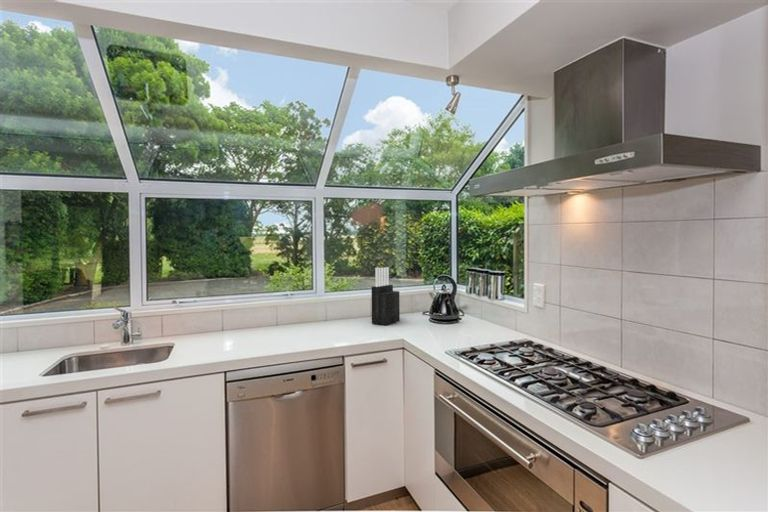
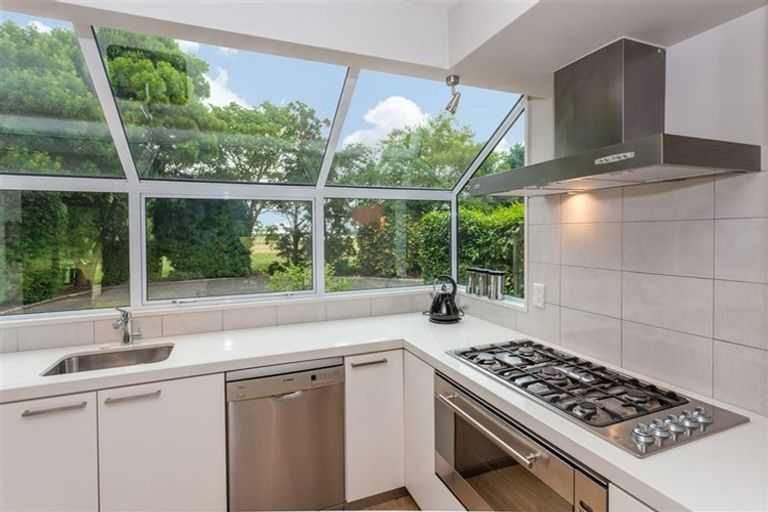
- knife block (387, 295)
